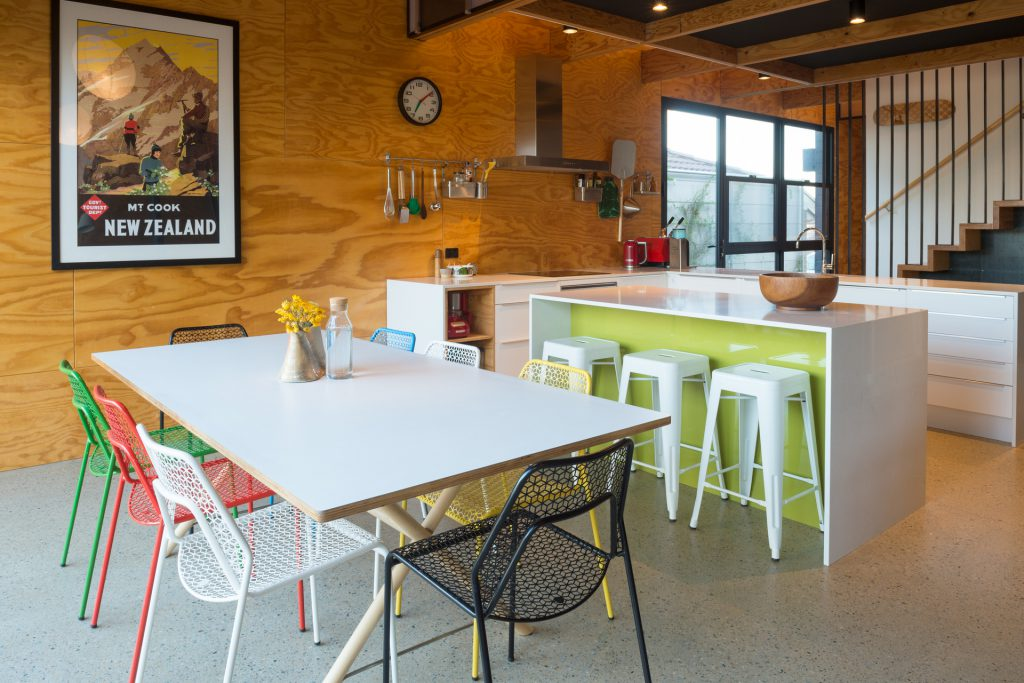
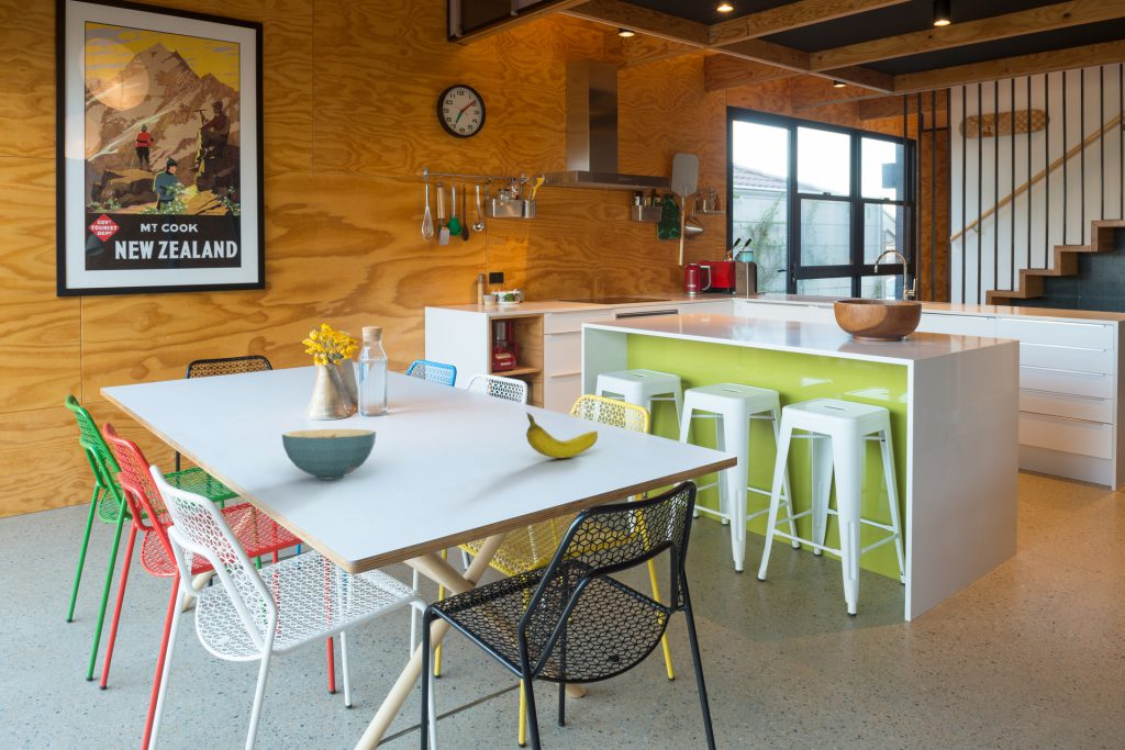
+ cereal bowl (330, 455)
+ fruit (561, 440)
